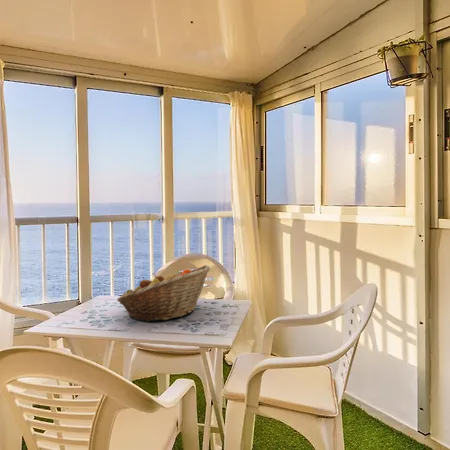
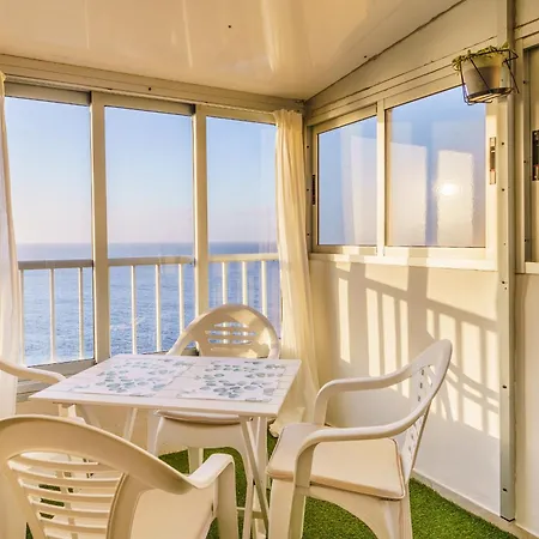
- fruit basket (166, 290)
